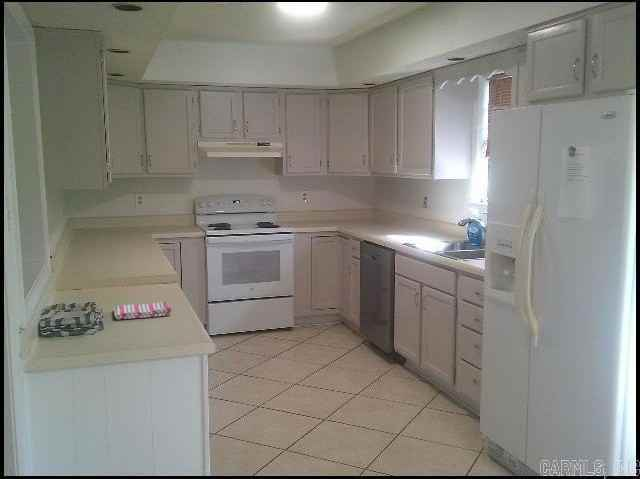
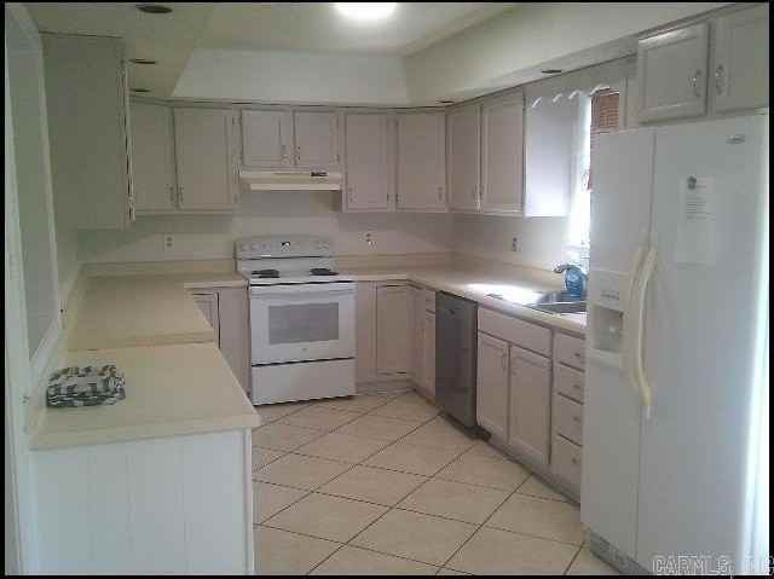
- dish towel (142, 309)
